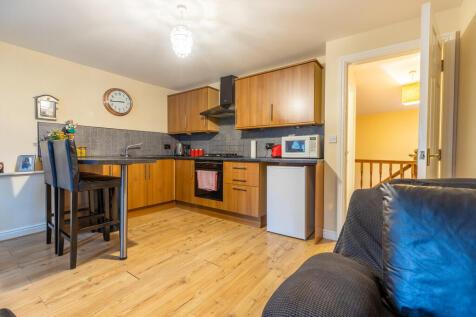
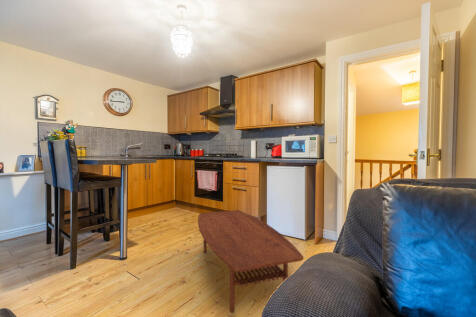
+ coffee table (237, 250)
